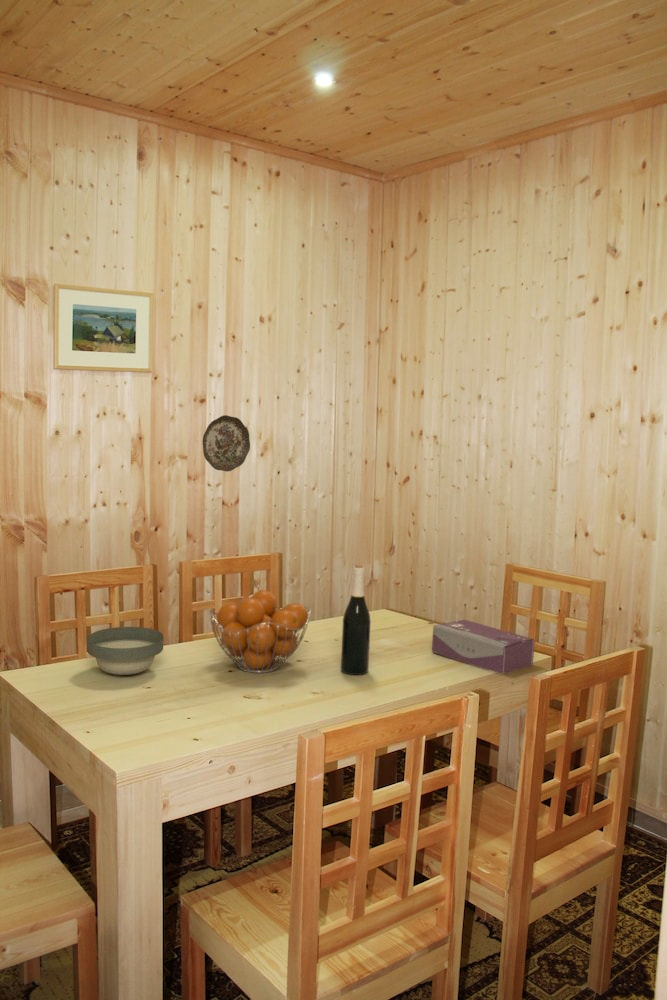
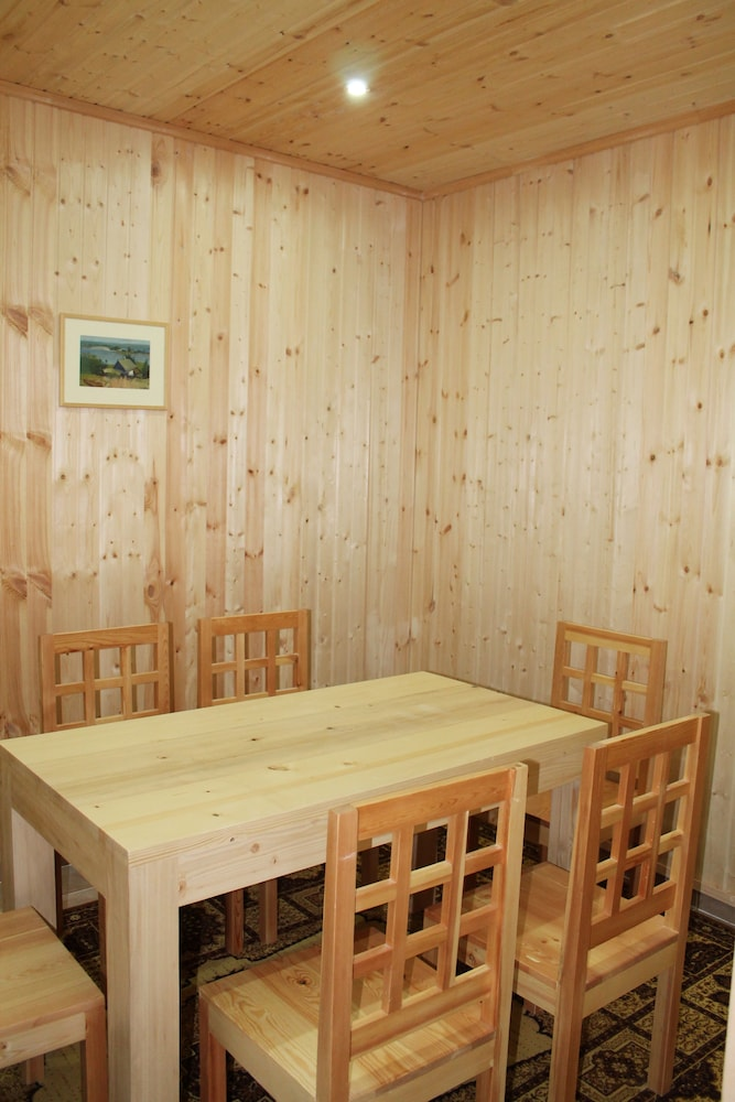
- fruit basket (259, 630)
- bowl (125, 654)
- decorative plate (225, 443)
- wine bottle (356, 618)
- tissue box (482, 644)
